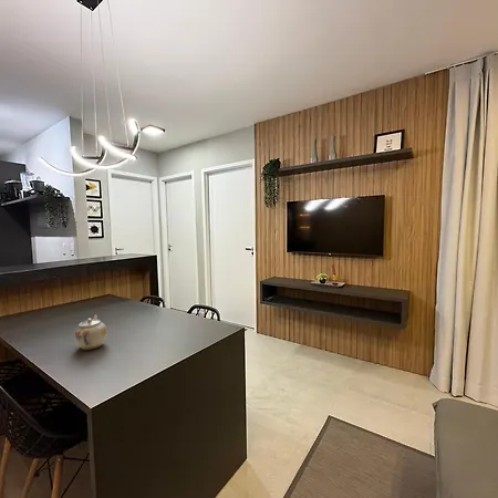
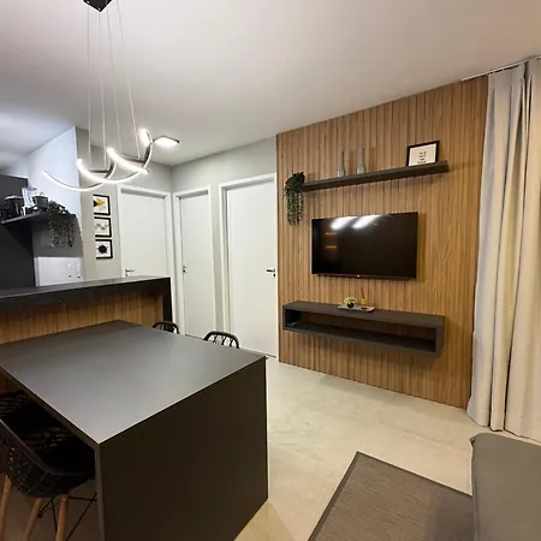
- teapot (90, 331)
